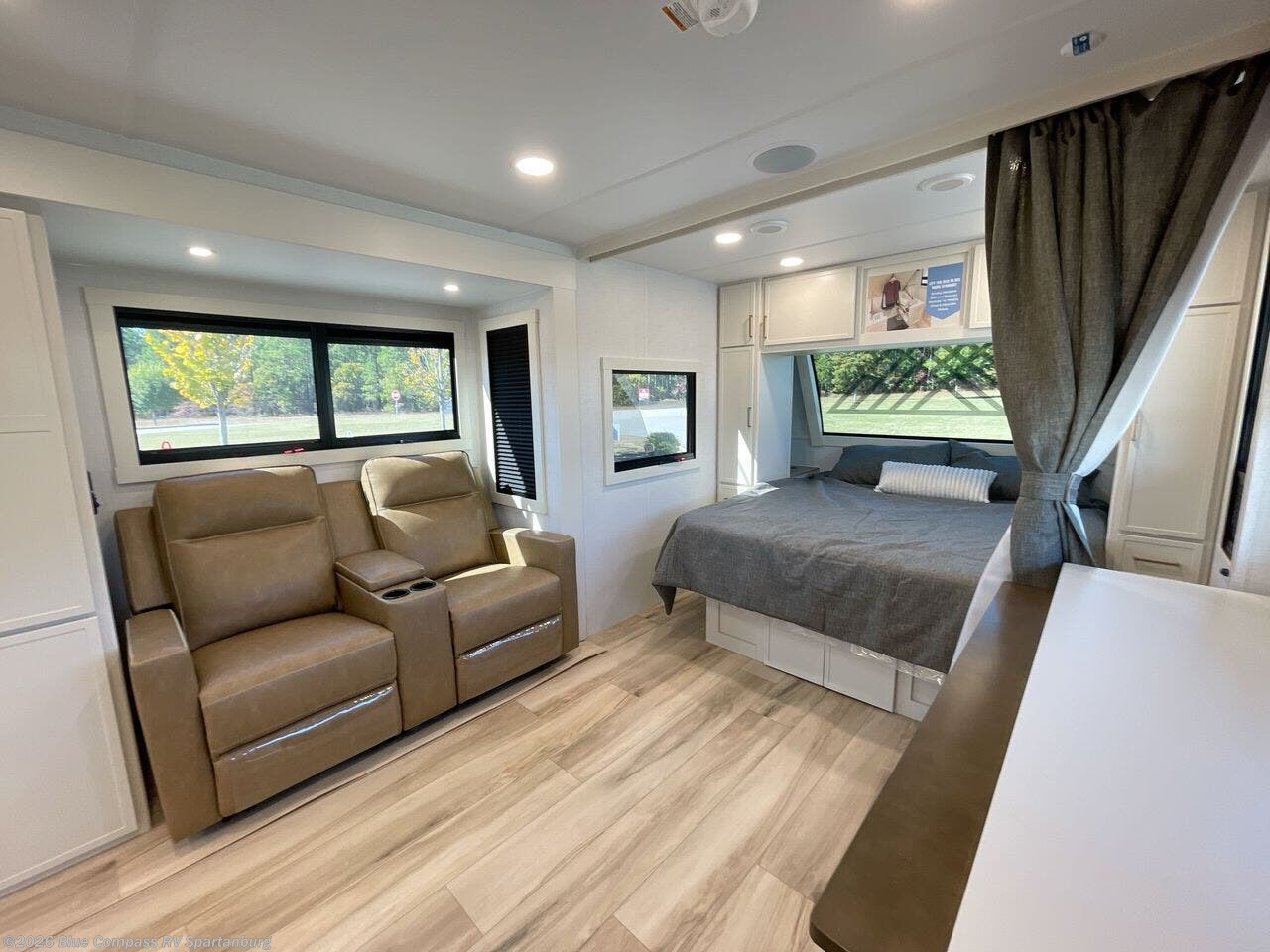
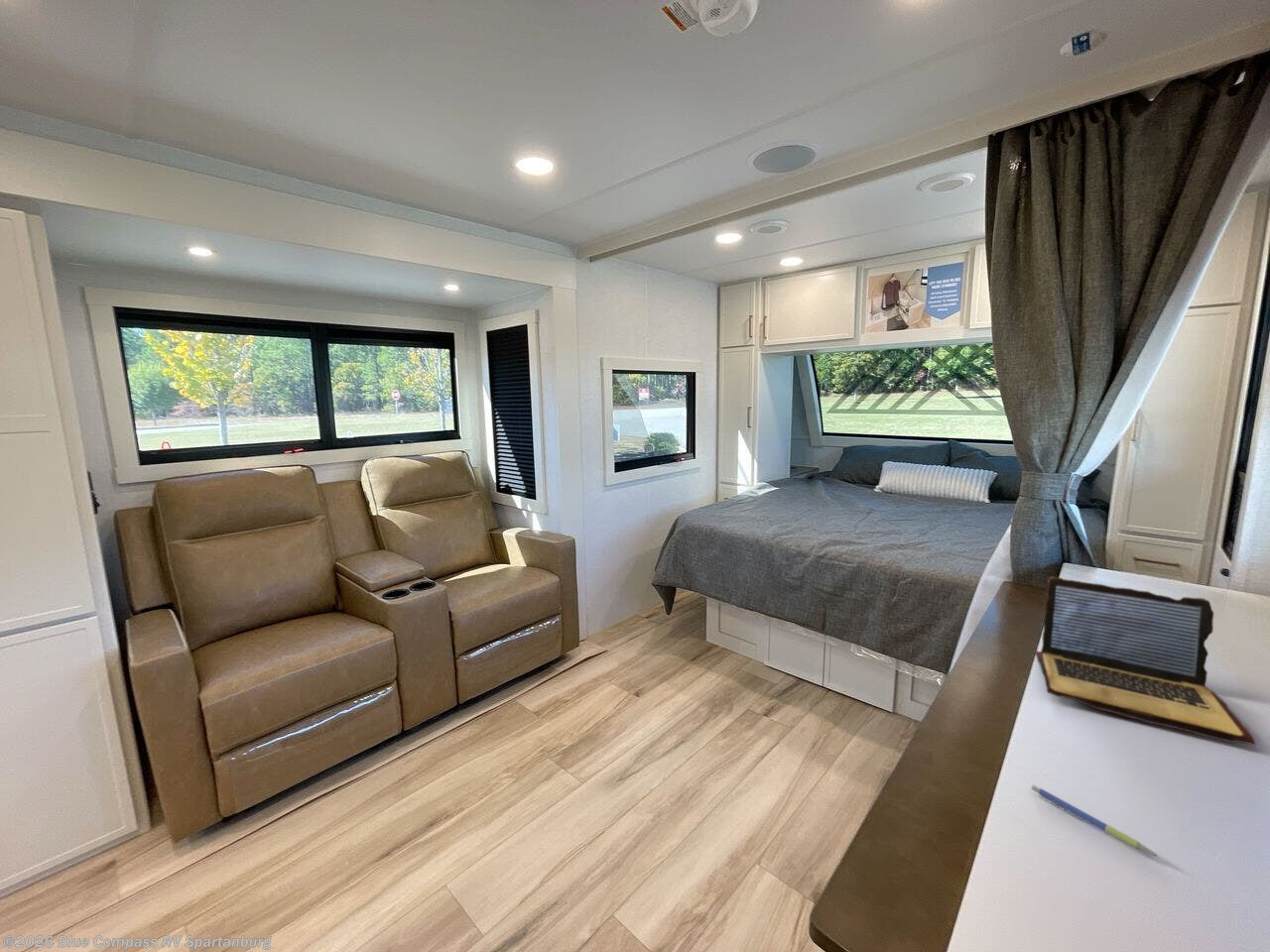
+ pen (1090, 818)
+ laptop (1132, 649)
